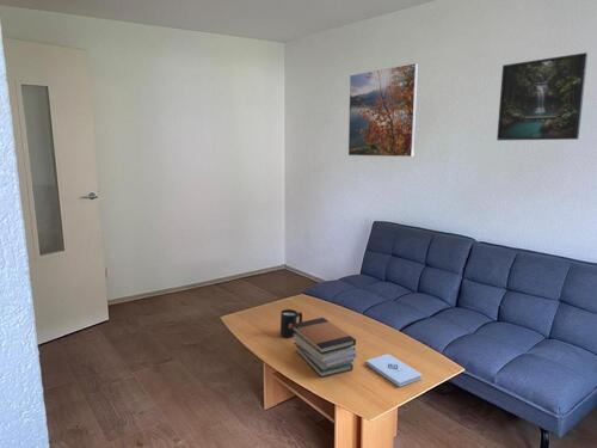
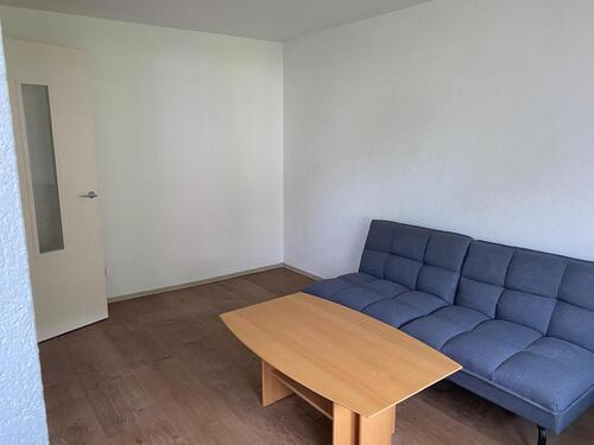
- notepad (393, 369)
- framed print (380, 113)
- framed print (538, 99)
- mug (291, 323)
- book stack (322, 345)
